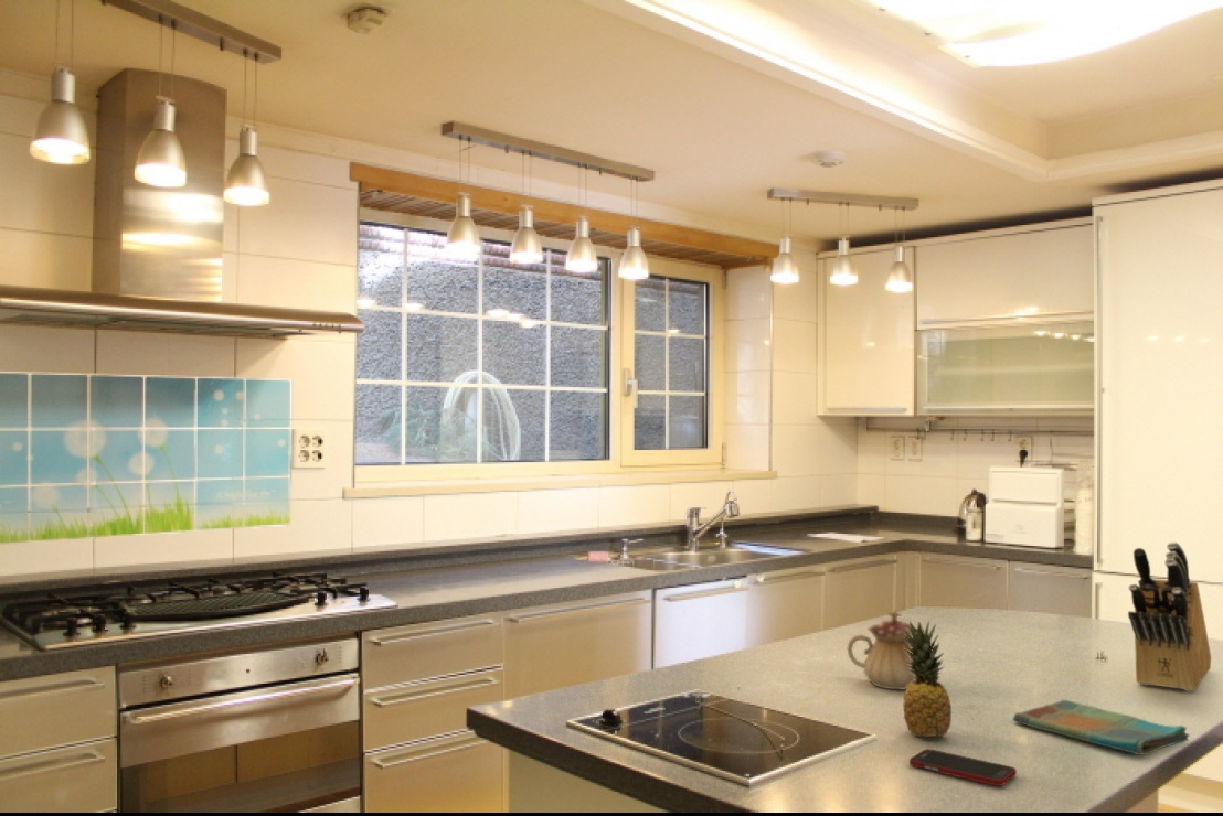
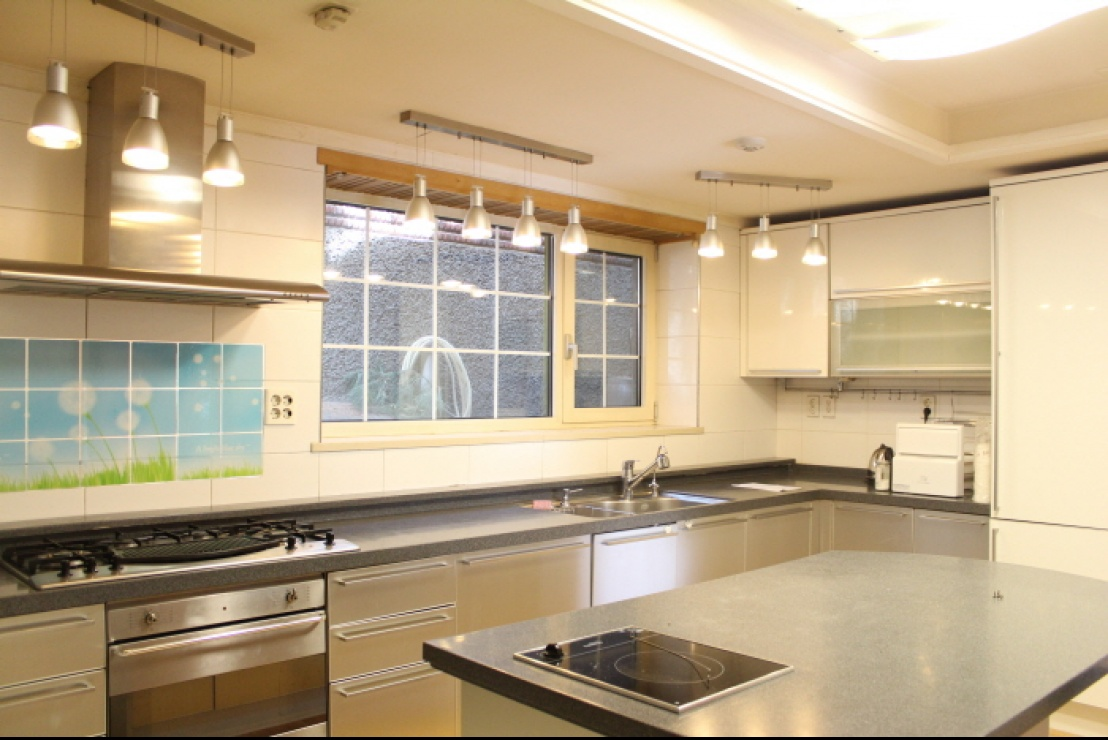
- dish towel (1098, 724)
- teapot (890, 646)
- cell phone (961, 766)
- knife block (1170, 609)
- fruit (926, 677)
